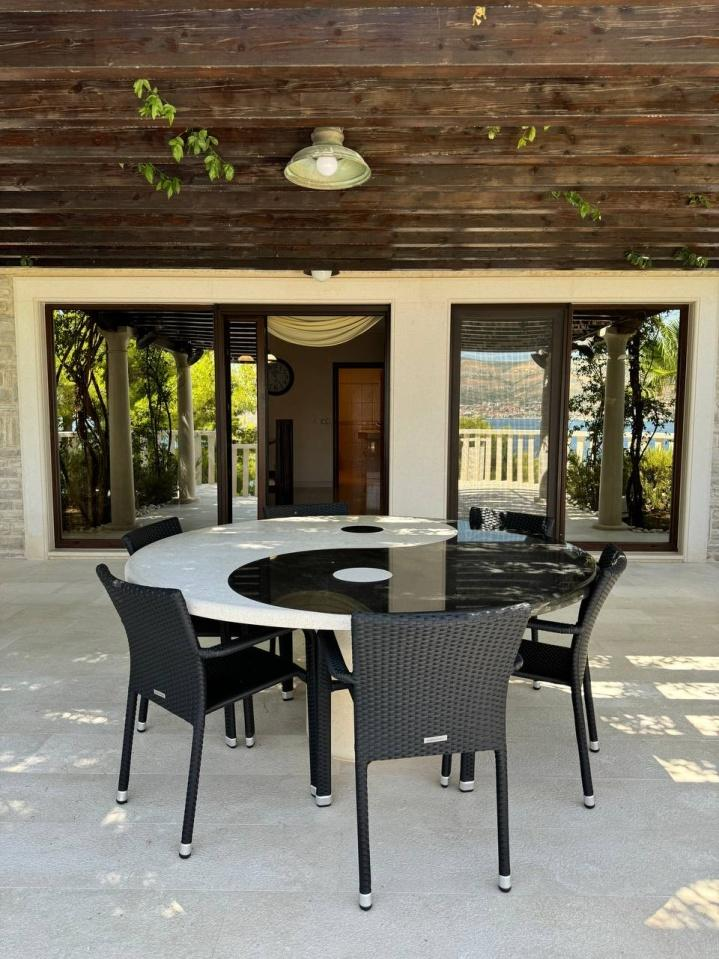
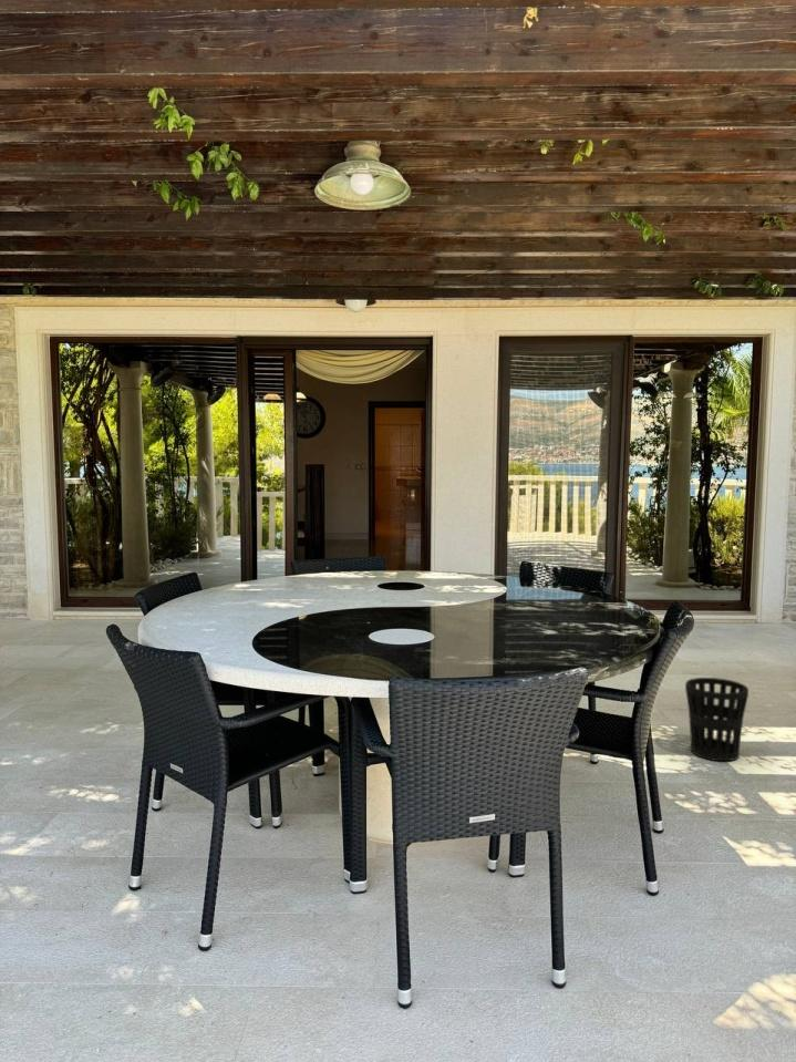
+ wastebasket (715, 719)
